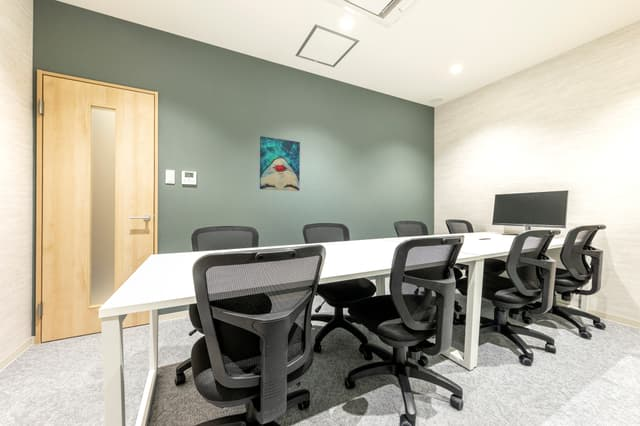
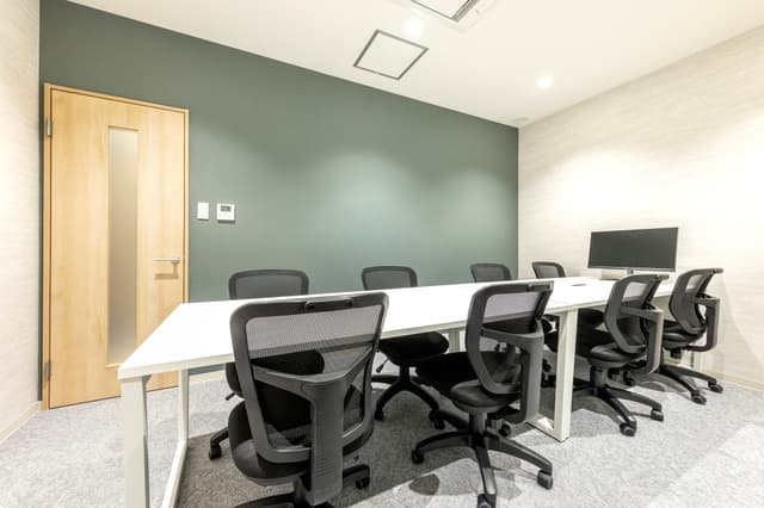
- wall art (280, 164)
